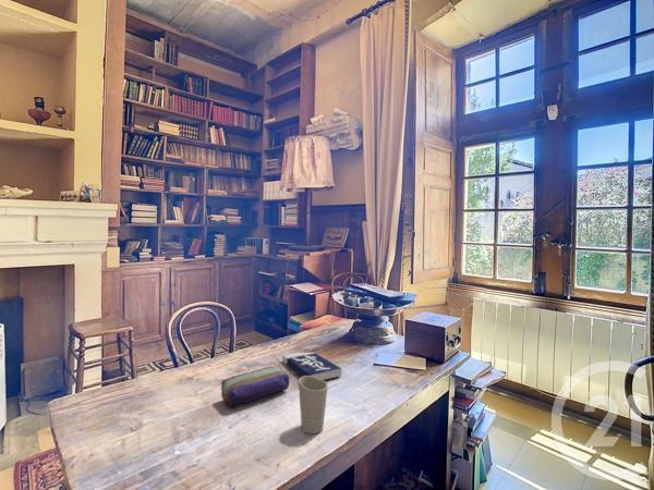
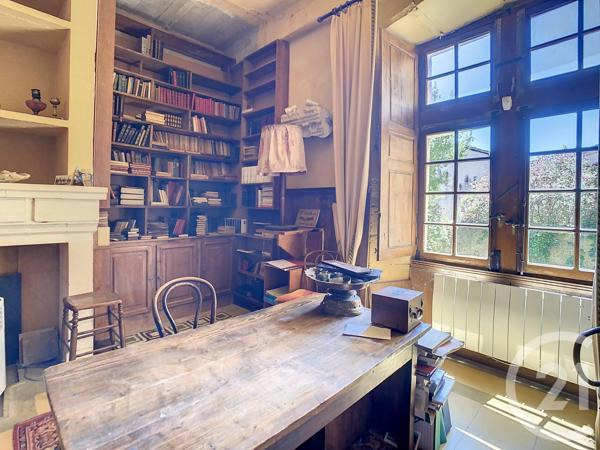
- cup (312, 403)
- pencil case (256, 384)
- book (310, 365)
